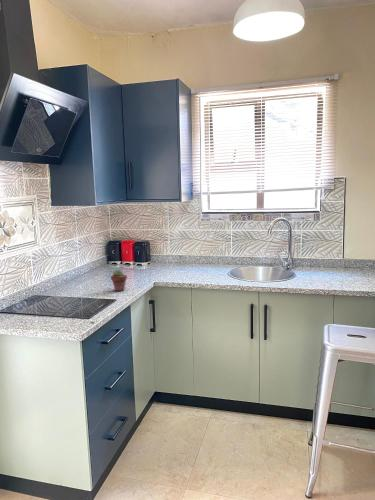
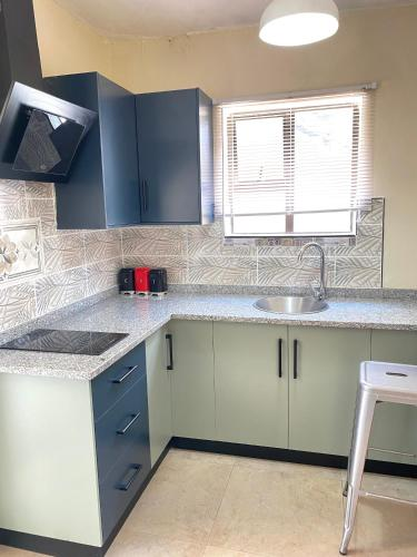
- potted succulent (119, 279)
